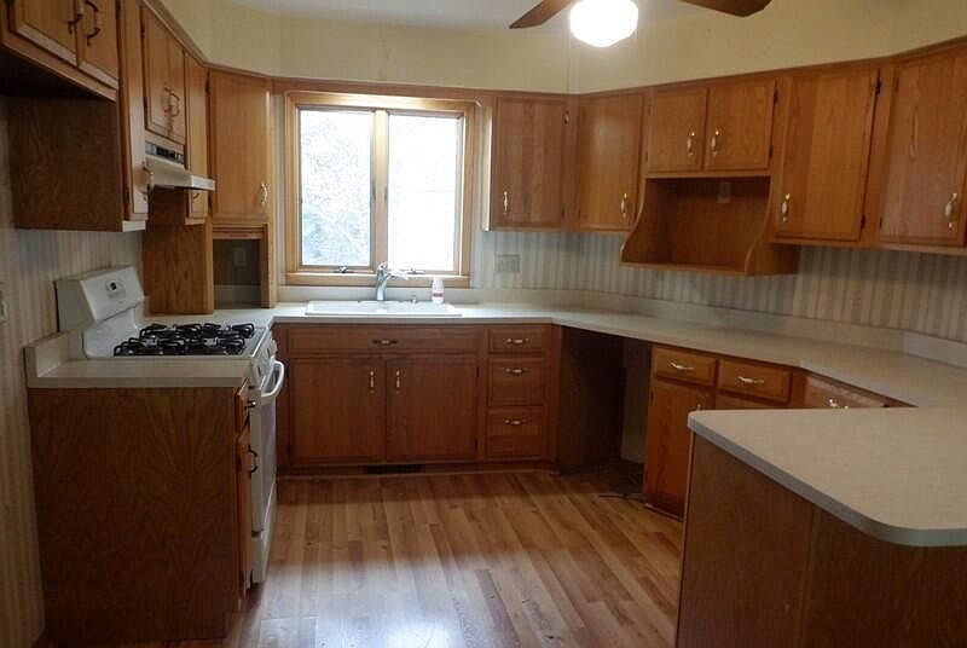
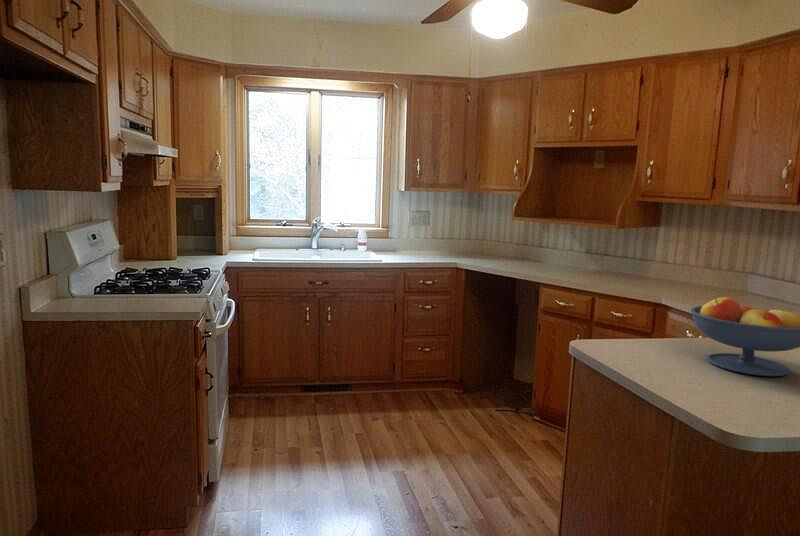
+ fruit bowl (750, 332)
